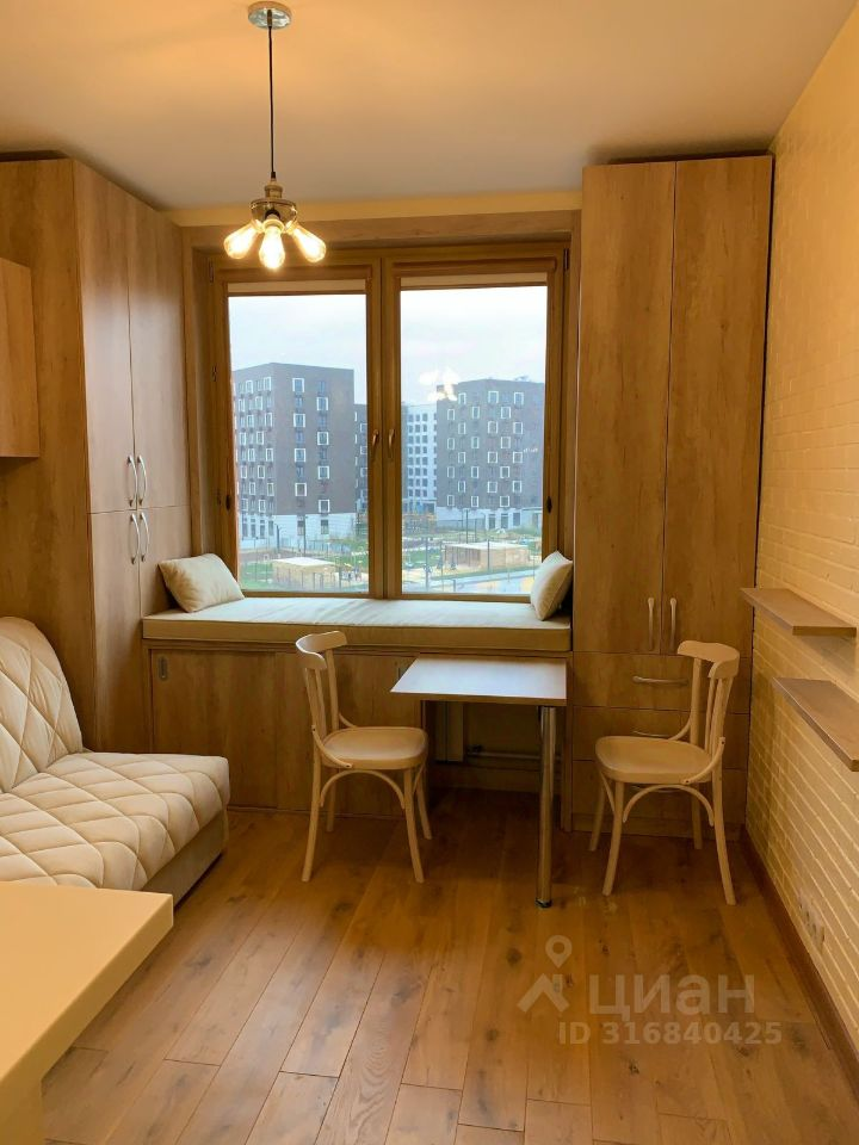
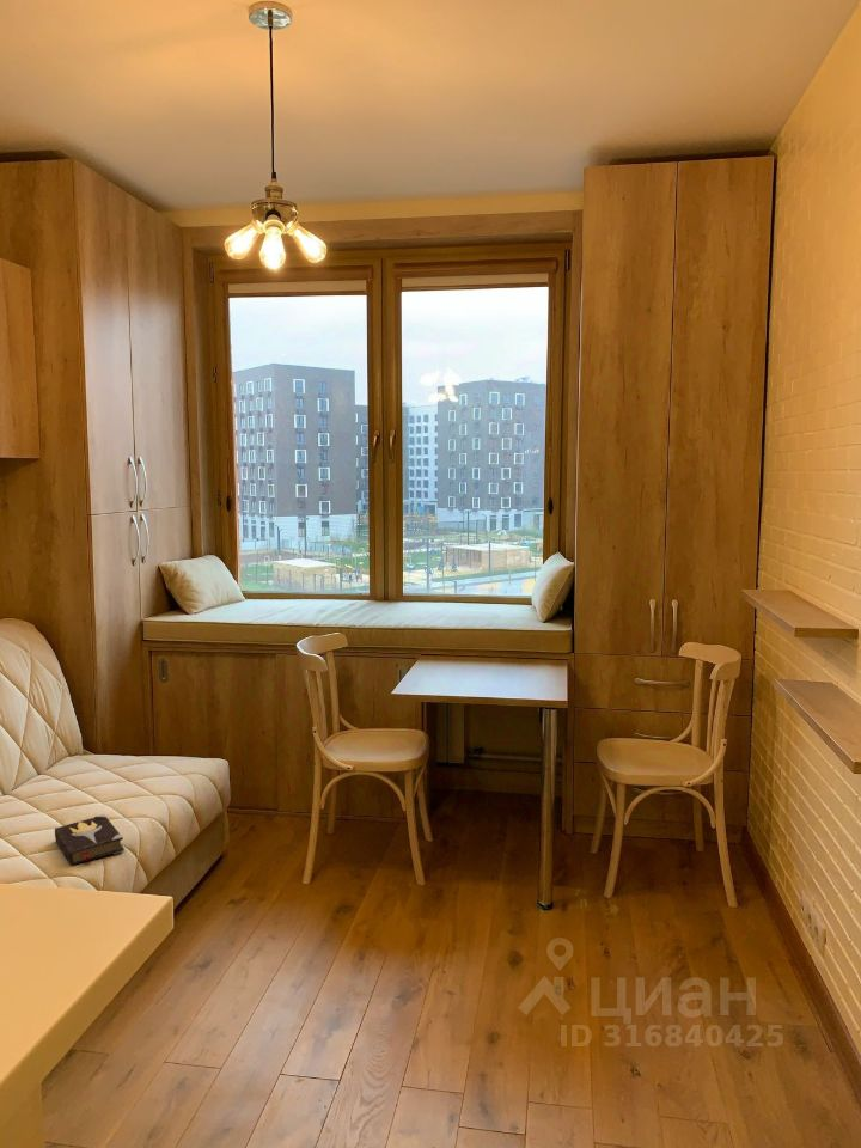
+ hardback book (88, 837)
